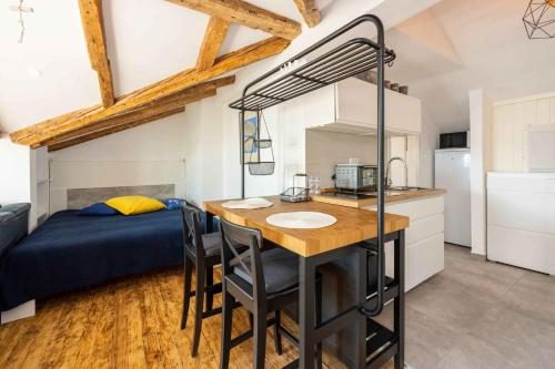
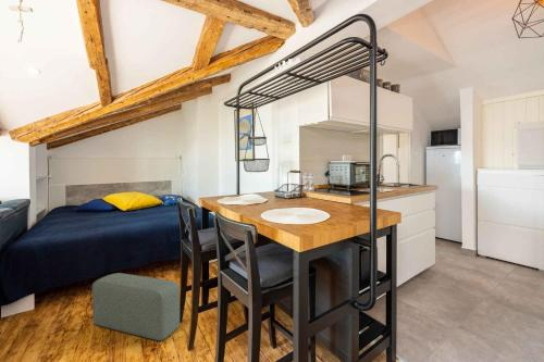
+ pouf (135, 302)
